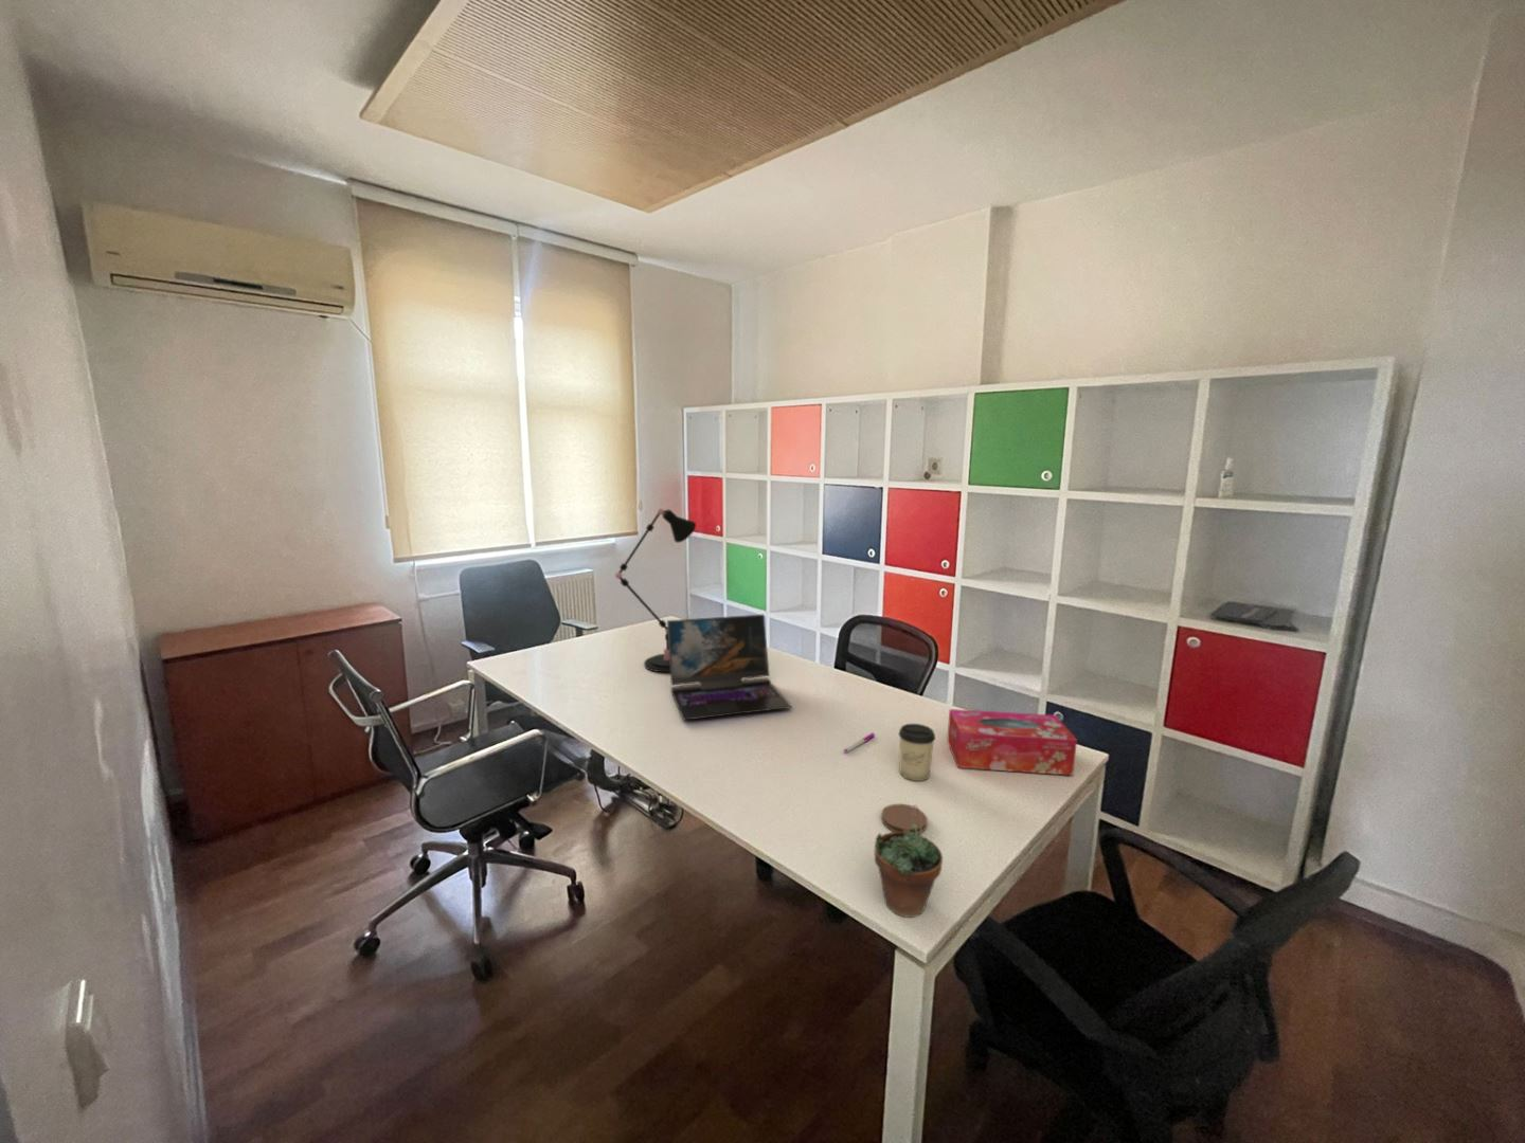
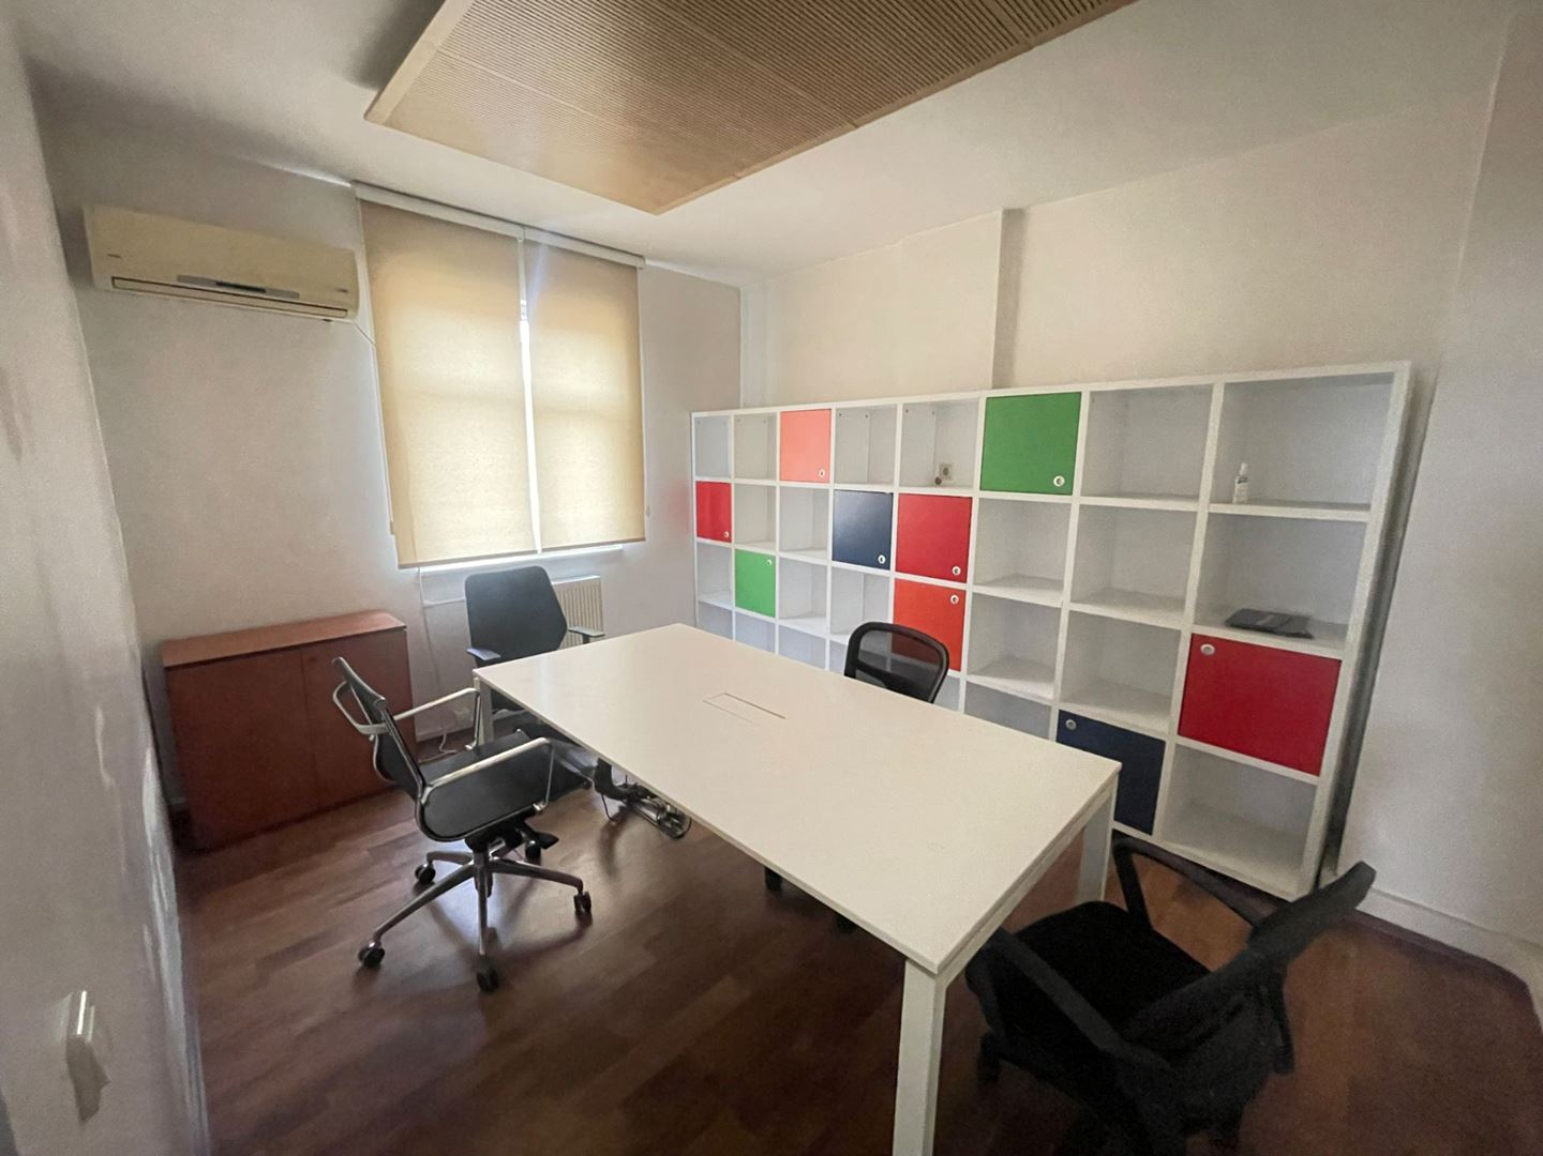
- tissue box (1009, 740)
- succulent plant (908, 855)
- laptop (726, 664)
- cup (915, 752)
- coaster (903, 818)
- desk lamp (642, 602)
- pen (859, 742)
